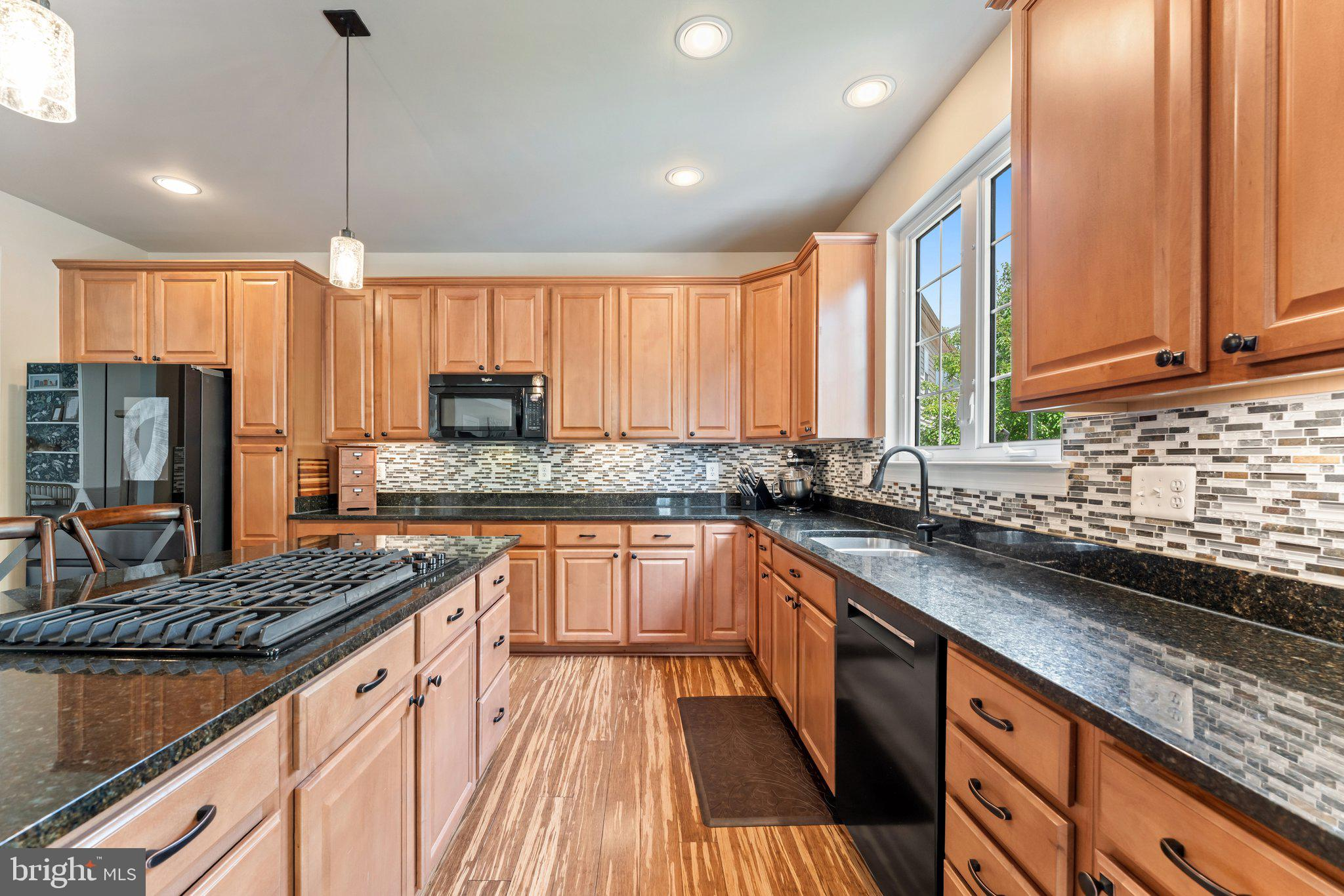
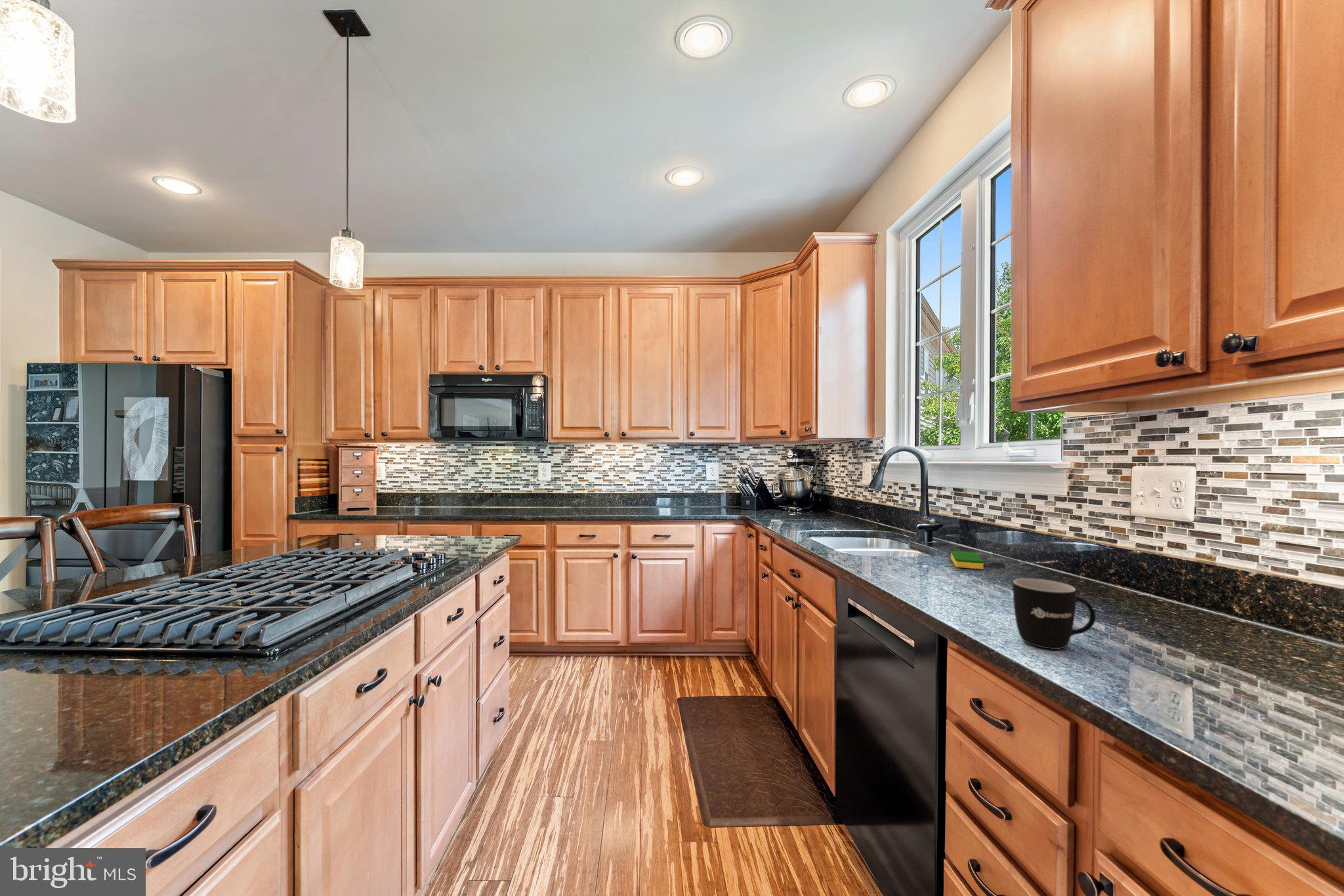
+ mug (1053, 614)
+ dish sponge (966, 560)
